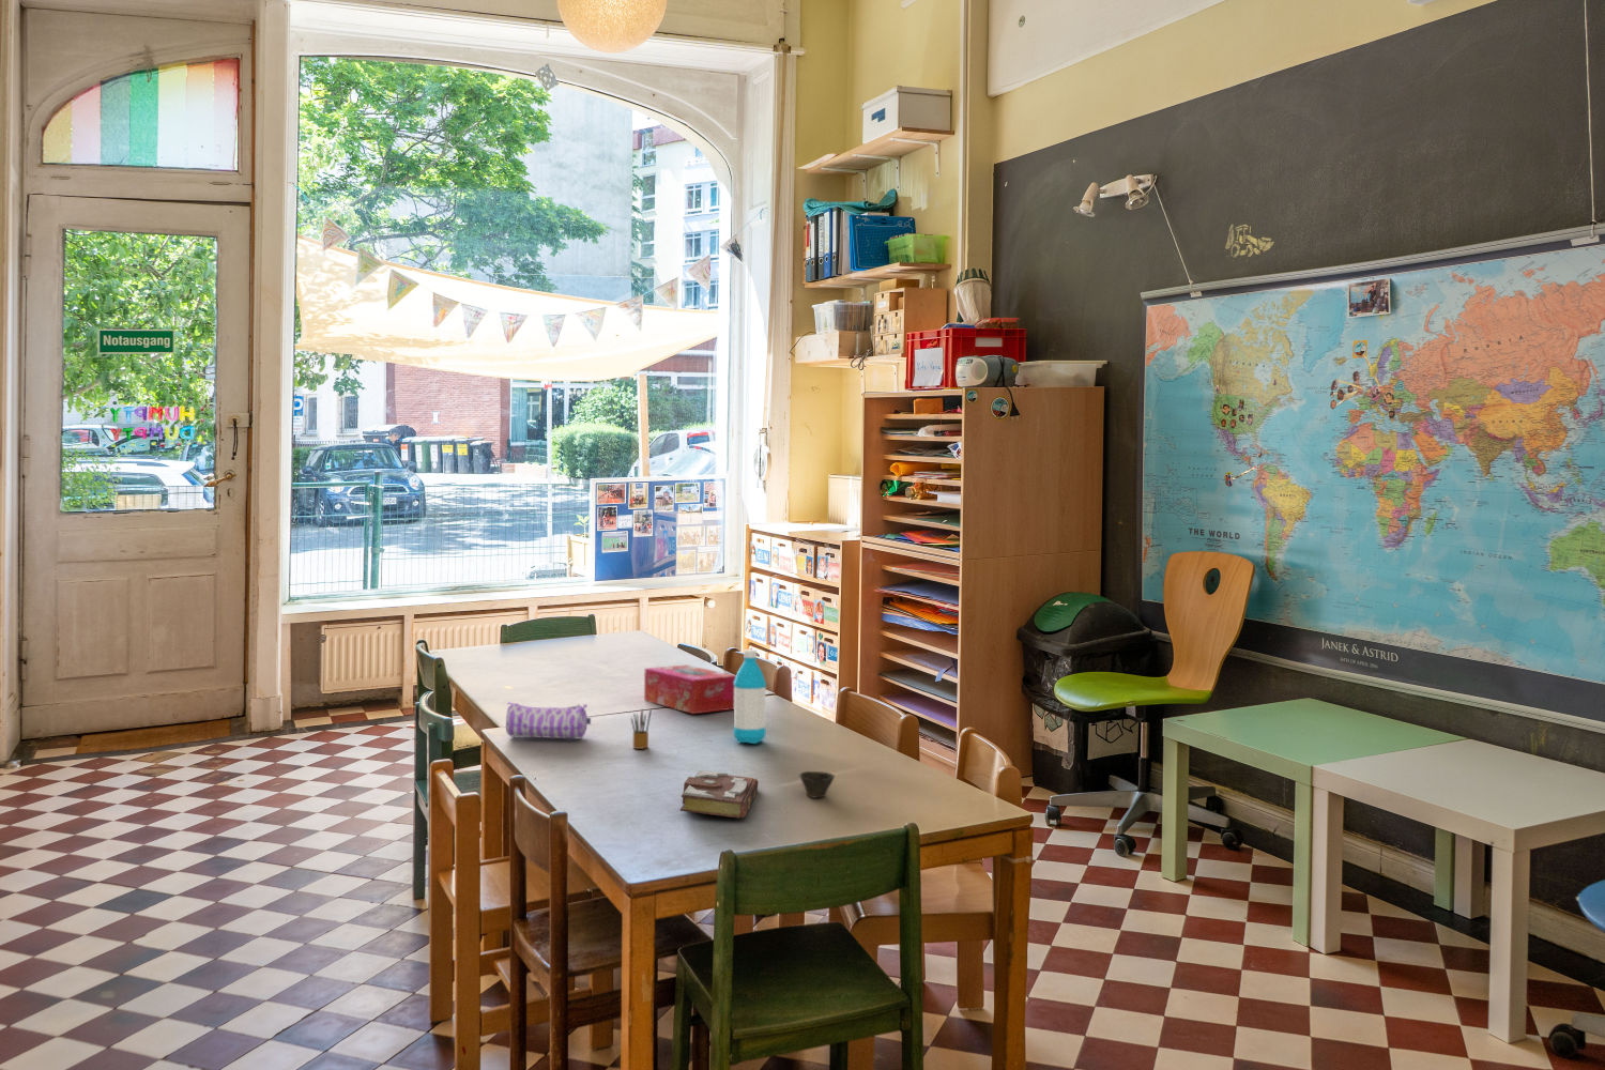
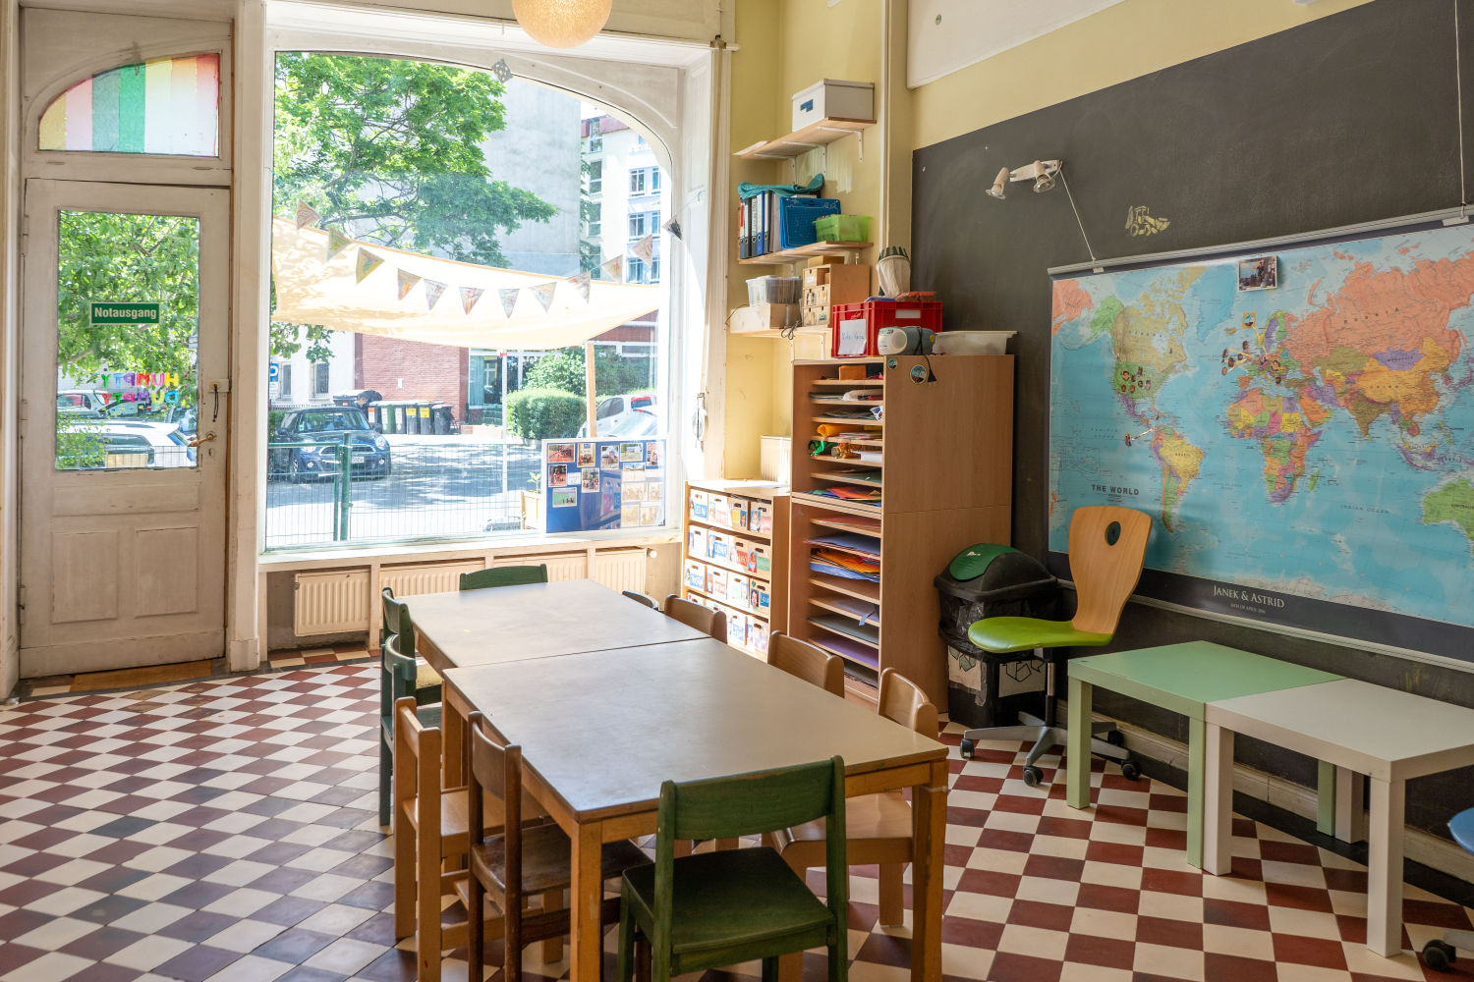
- cup (816, 785)
- tissue box (689, 688)
- pencil box (642, 727)
- water bottle (749, 695)
- book (718, 792)
- pencil case (547, 720)
